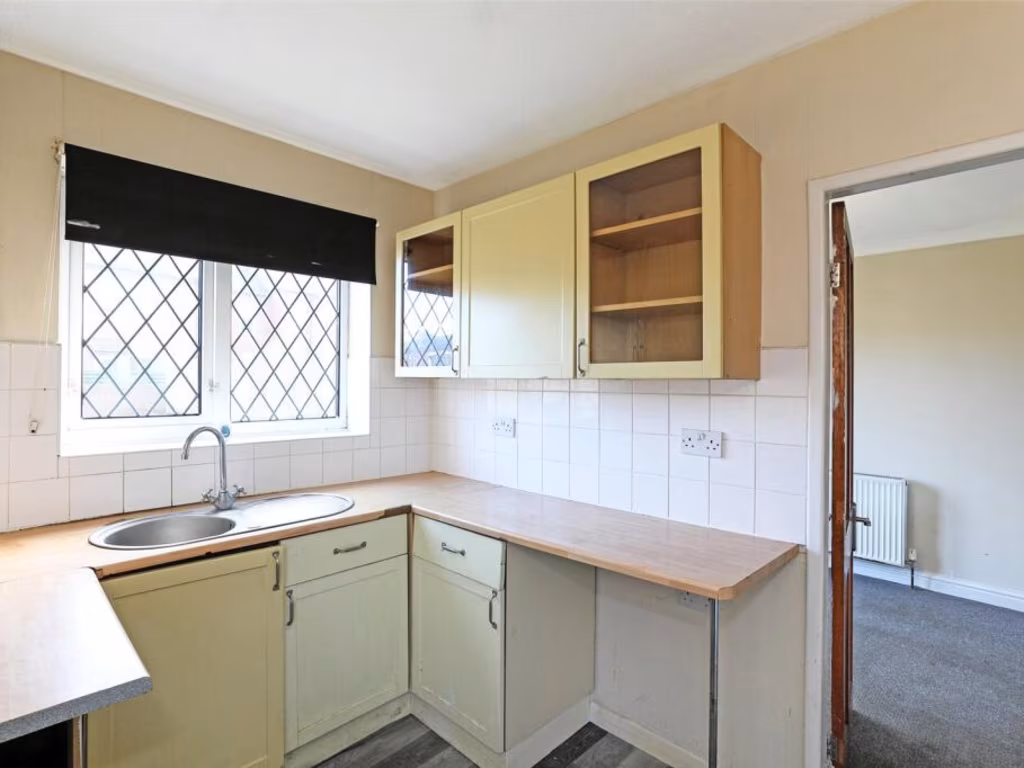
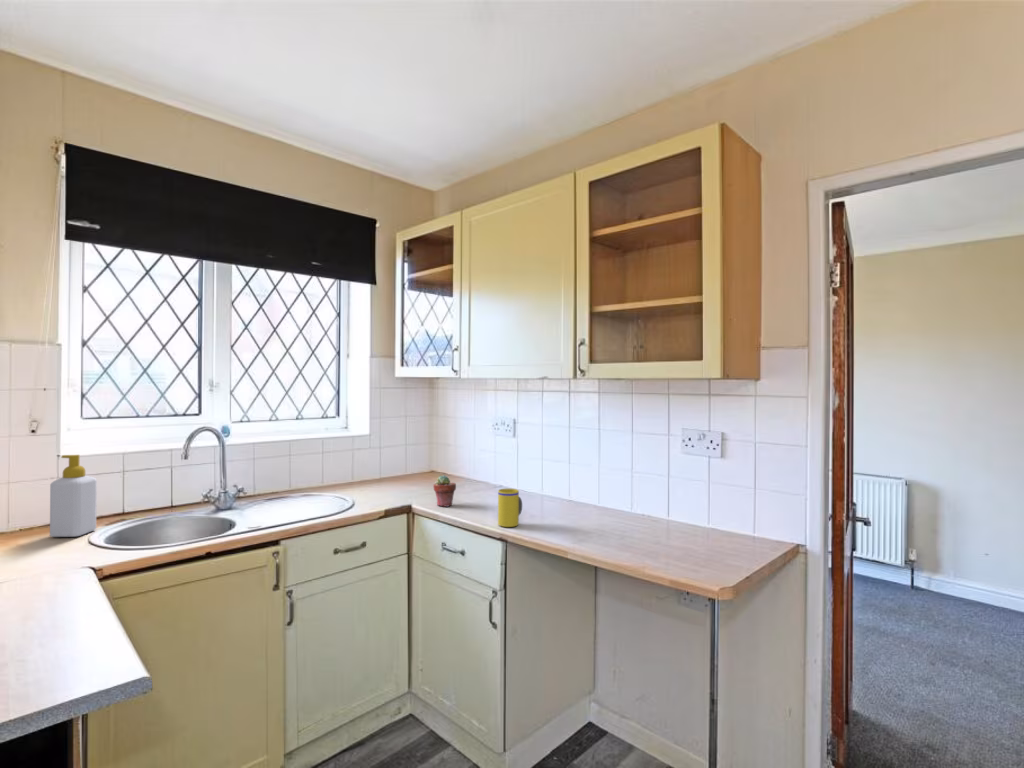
+ potted succulent (444, 490)
+ soap bottle (73, 494)
+ mug (511, 506)
